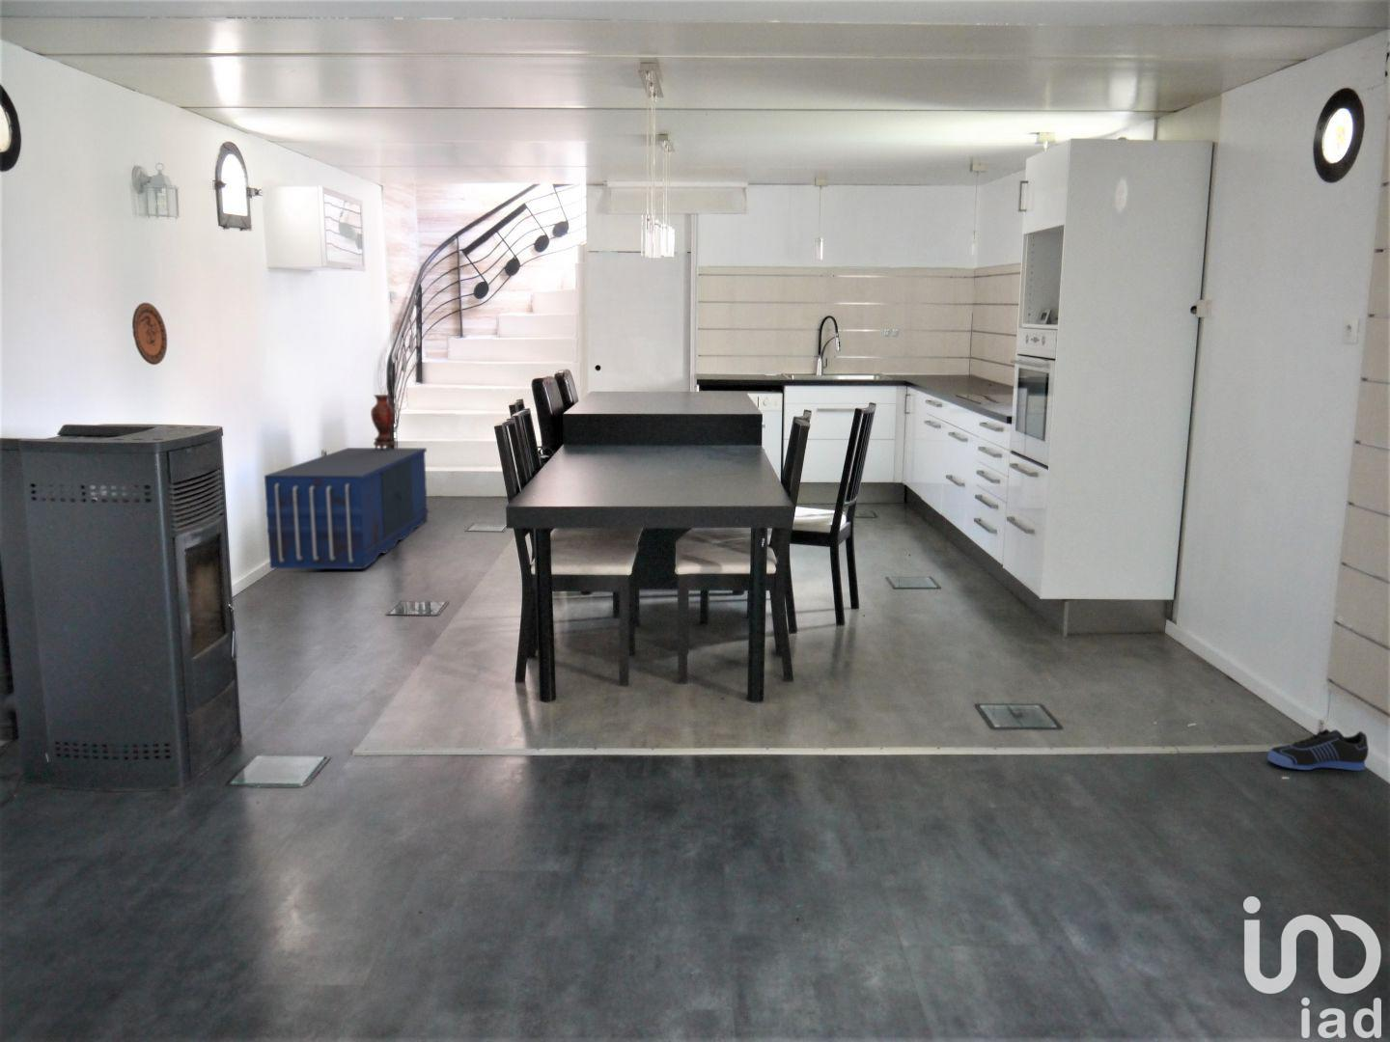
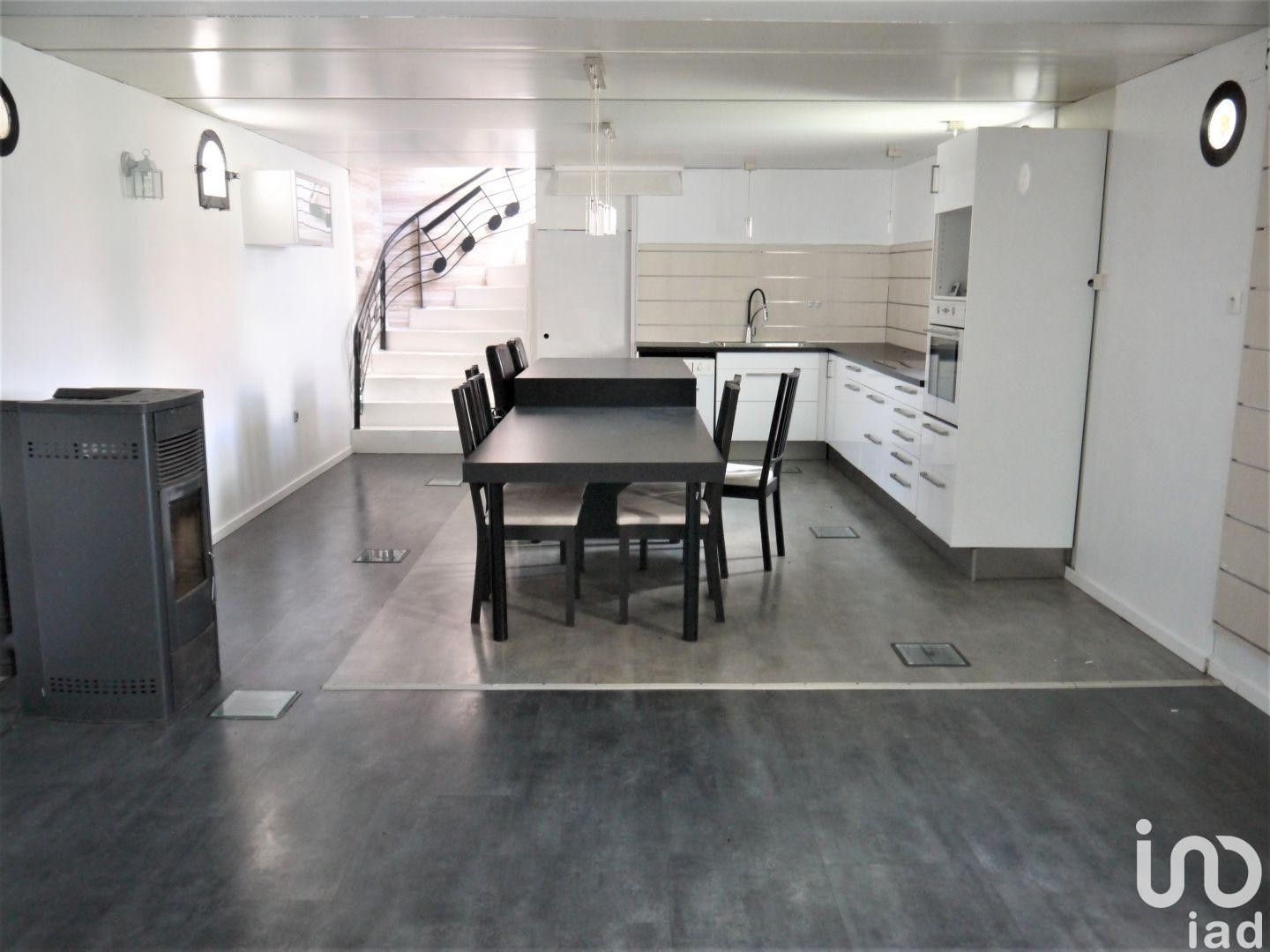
- shipping container (357, 501)
- sneaker (1317, 746)
- vase (383, 421)
- decorative plate (149, 334)
